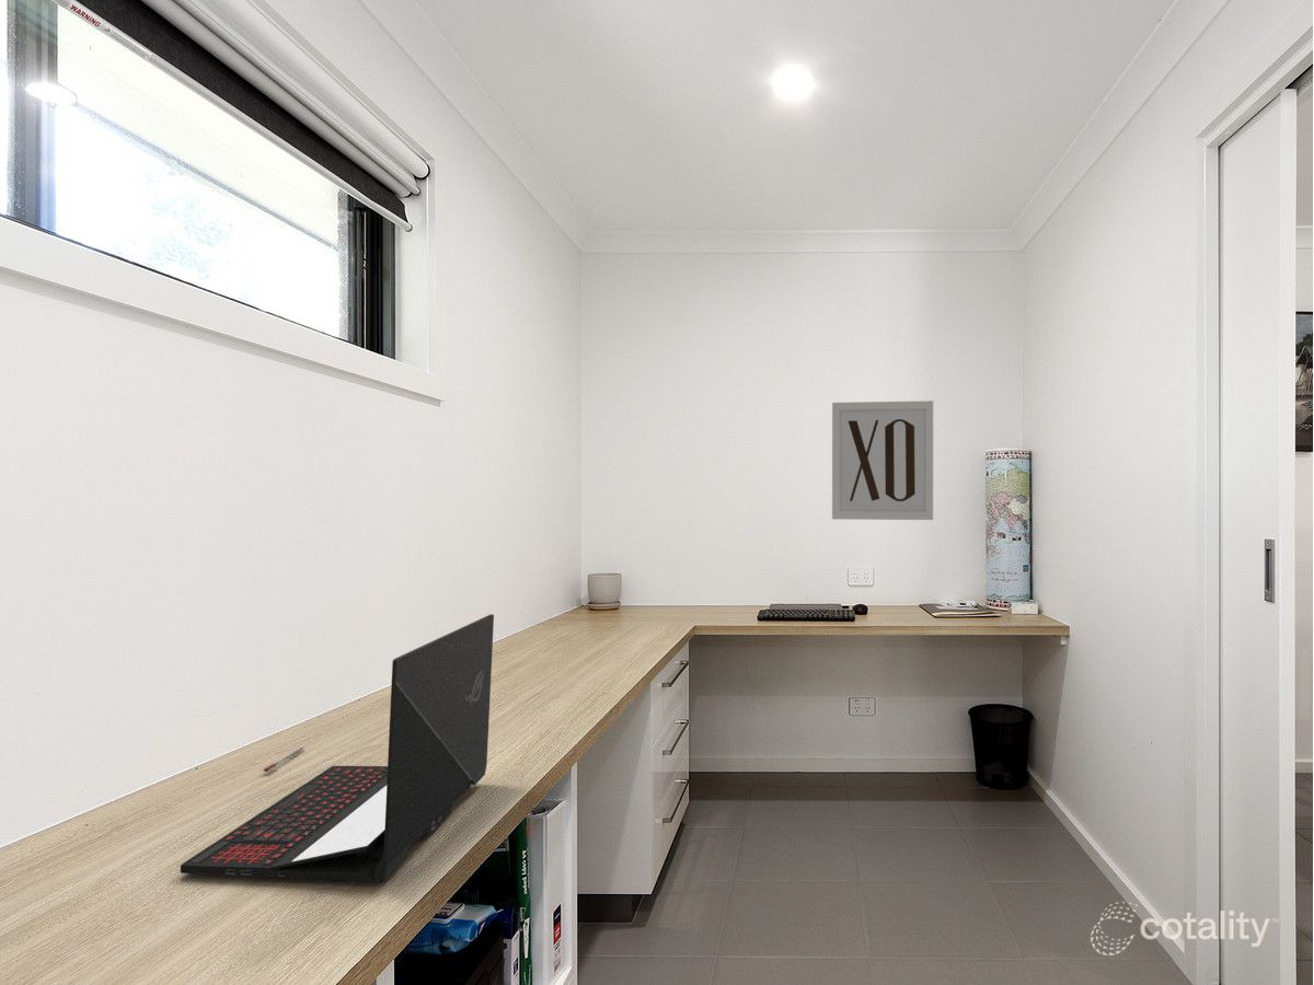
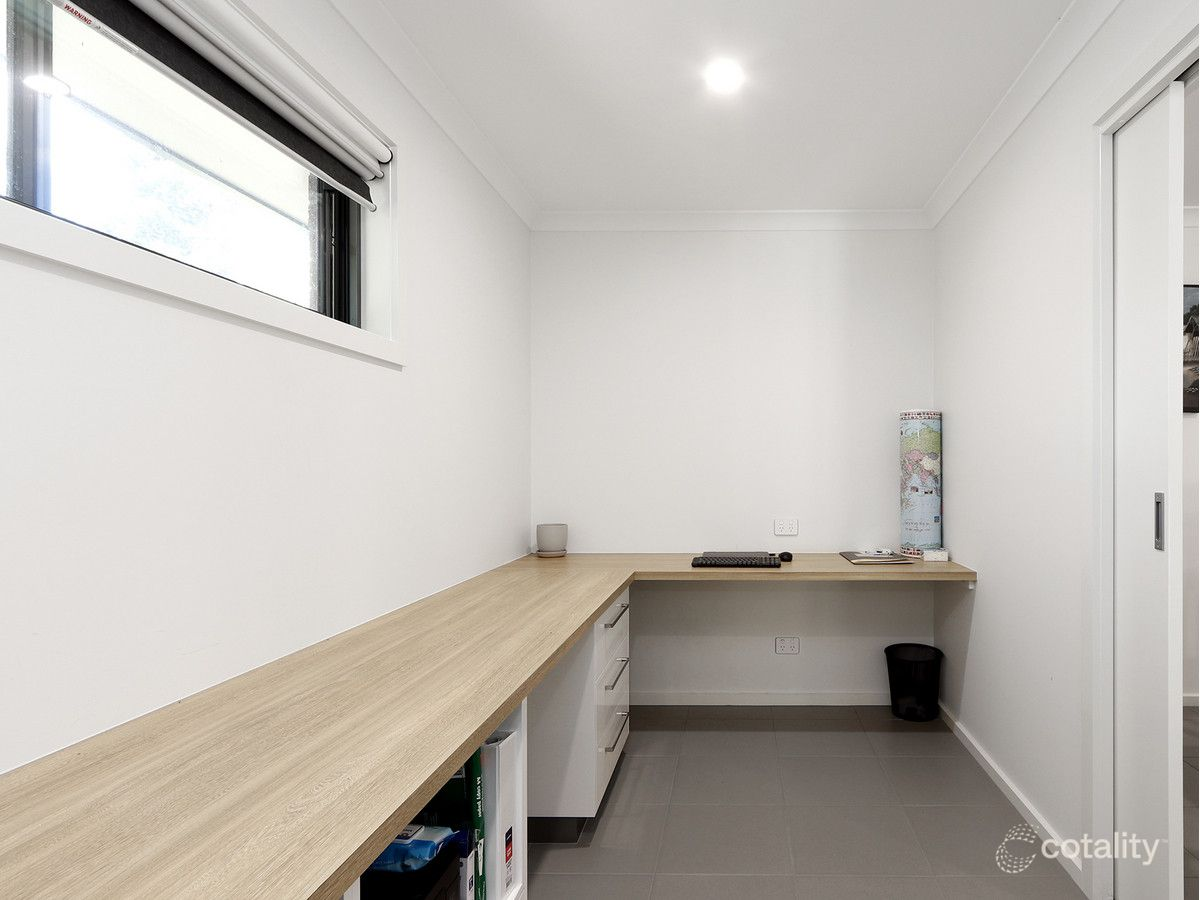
- laptop (389, 732)
- pen (285, 757)
- wall art (881, 461)
